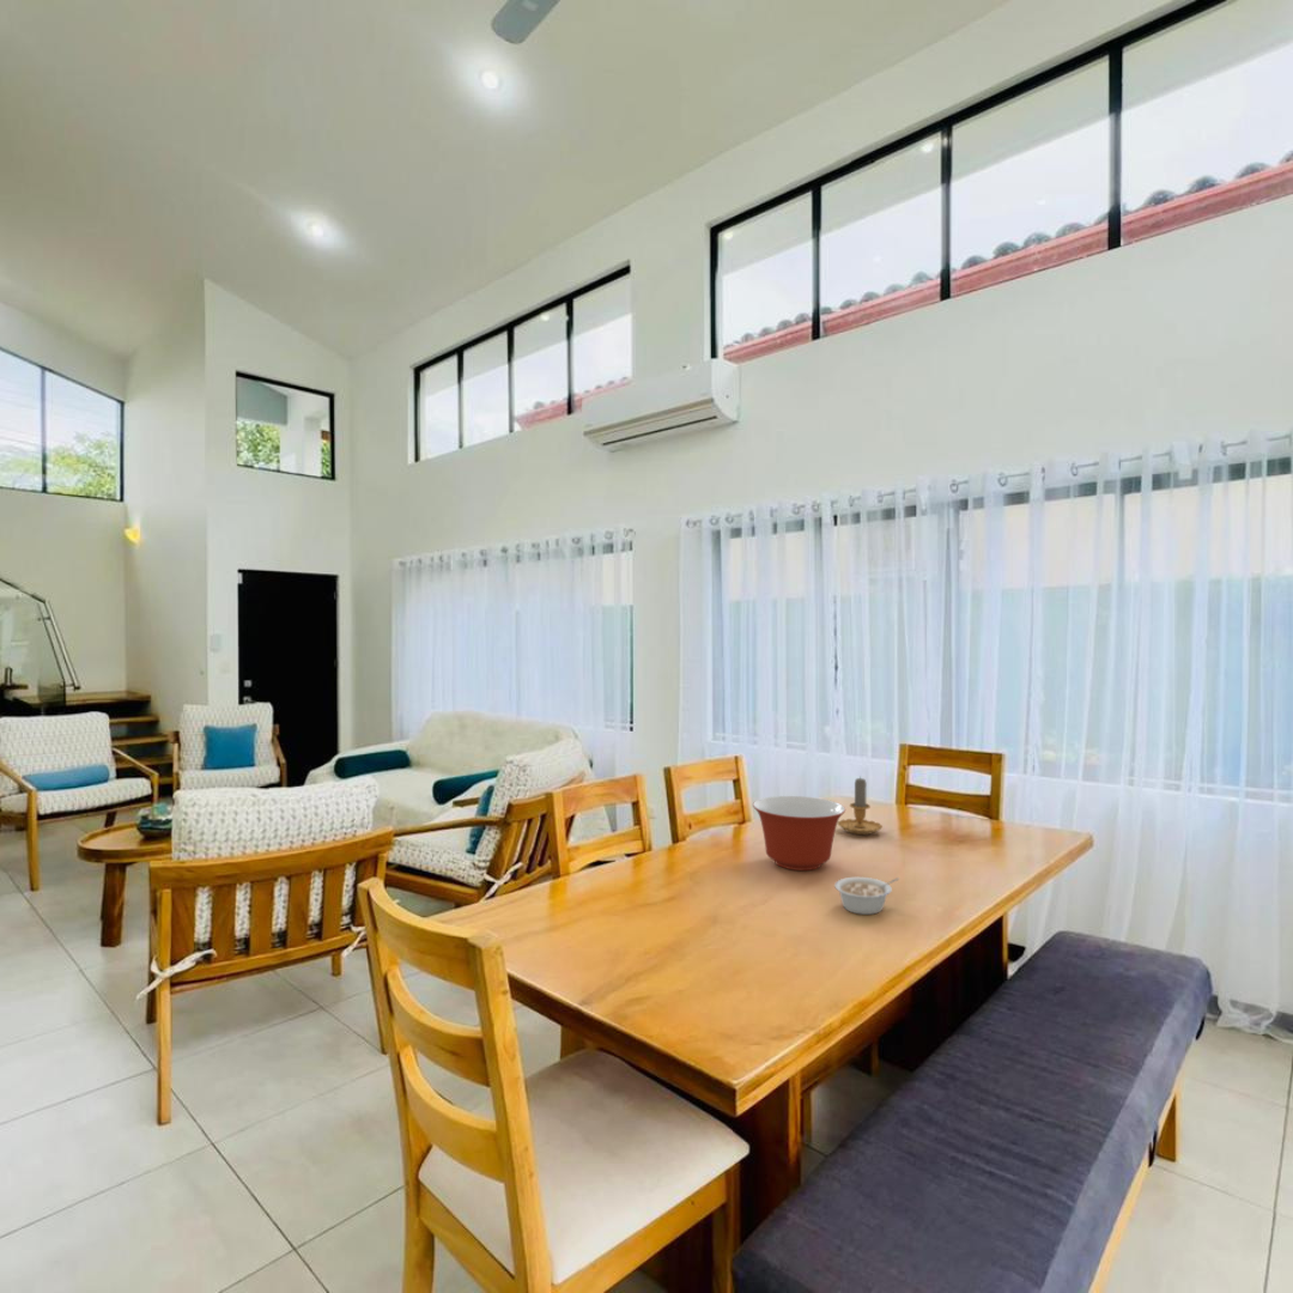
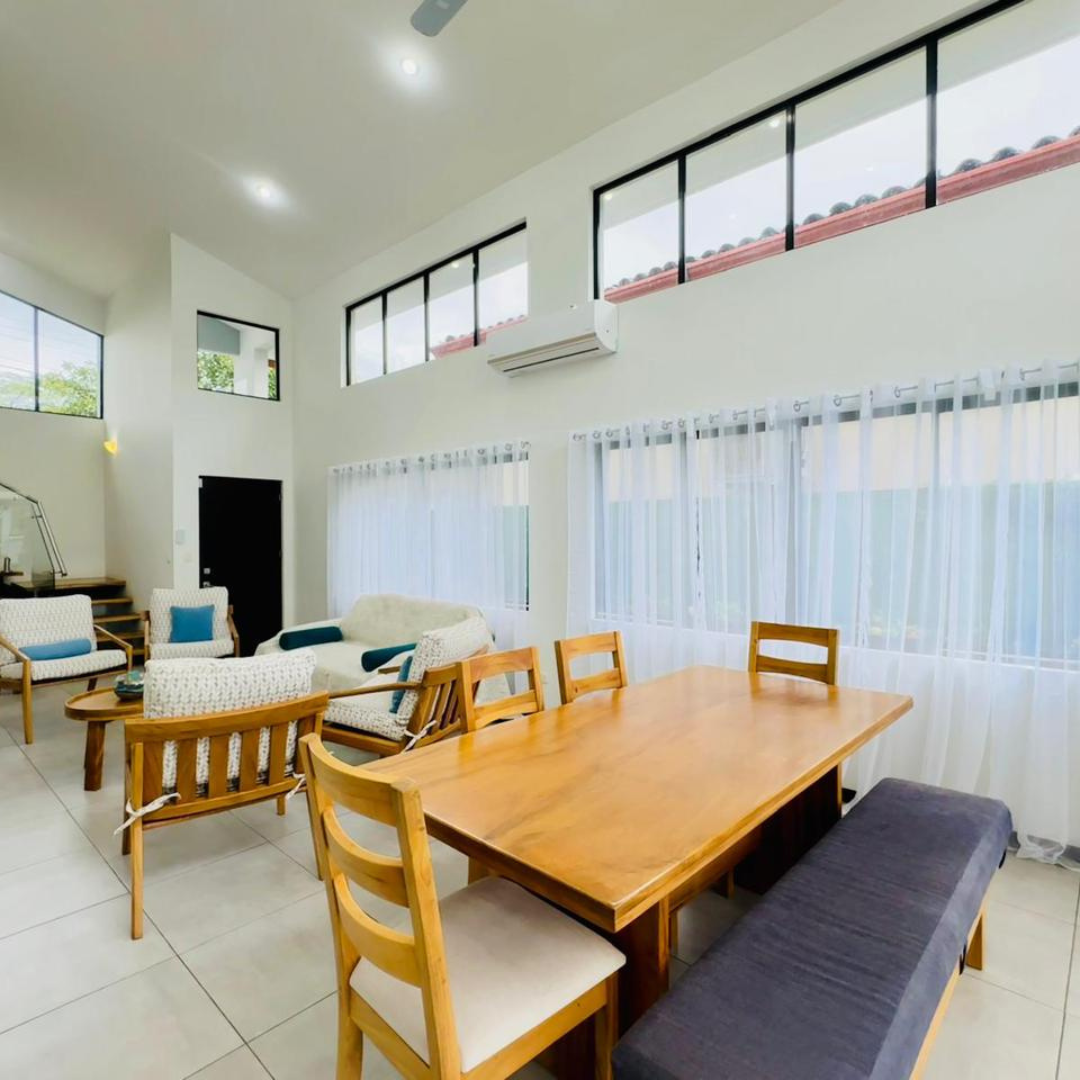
- mixing bowl (797, 834)
- legume (863, 893)
- candle (857, 805)
